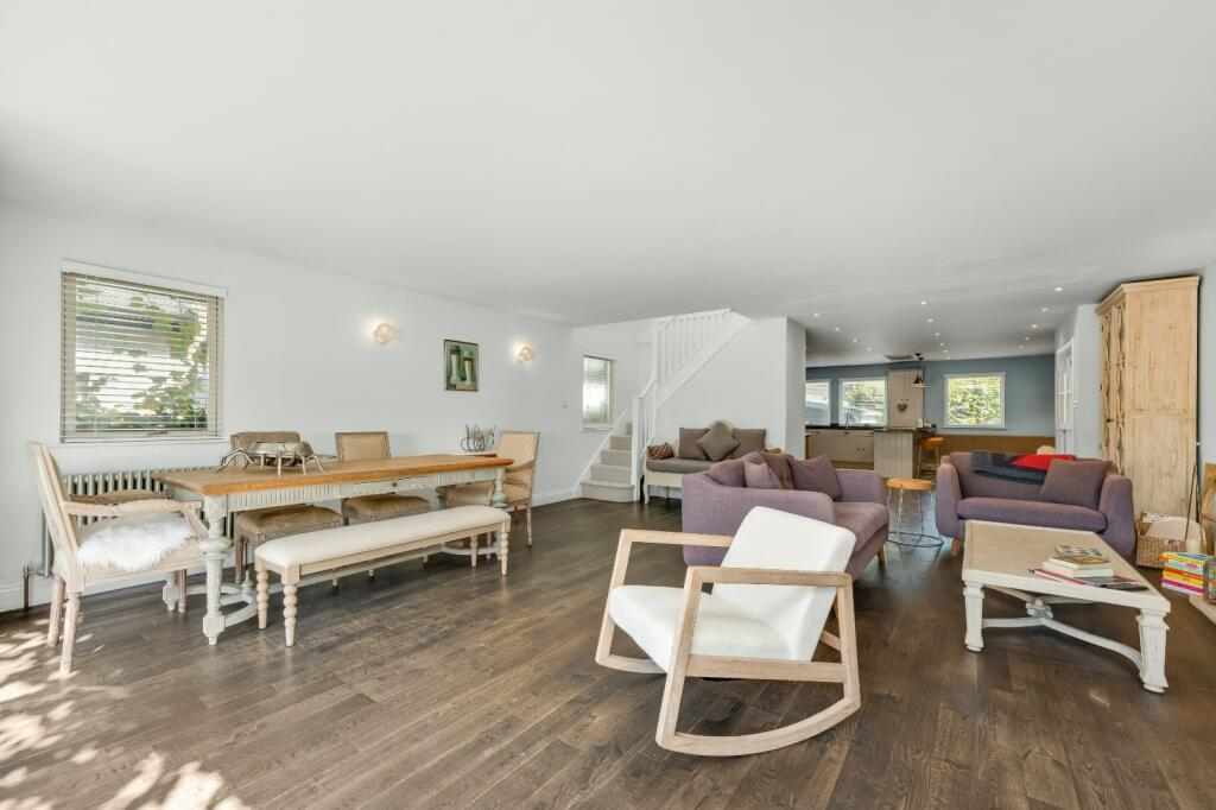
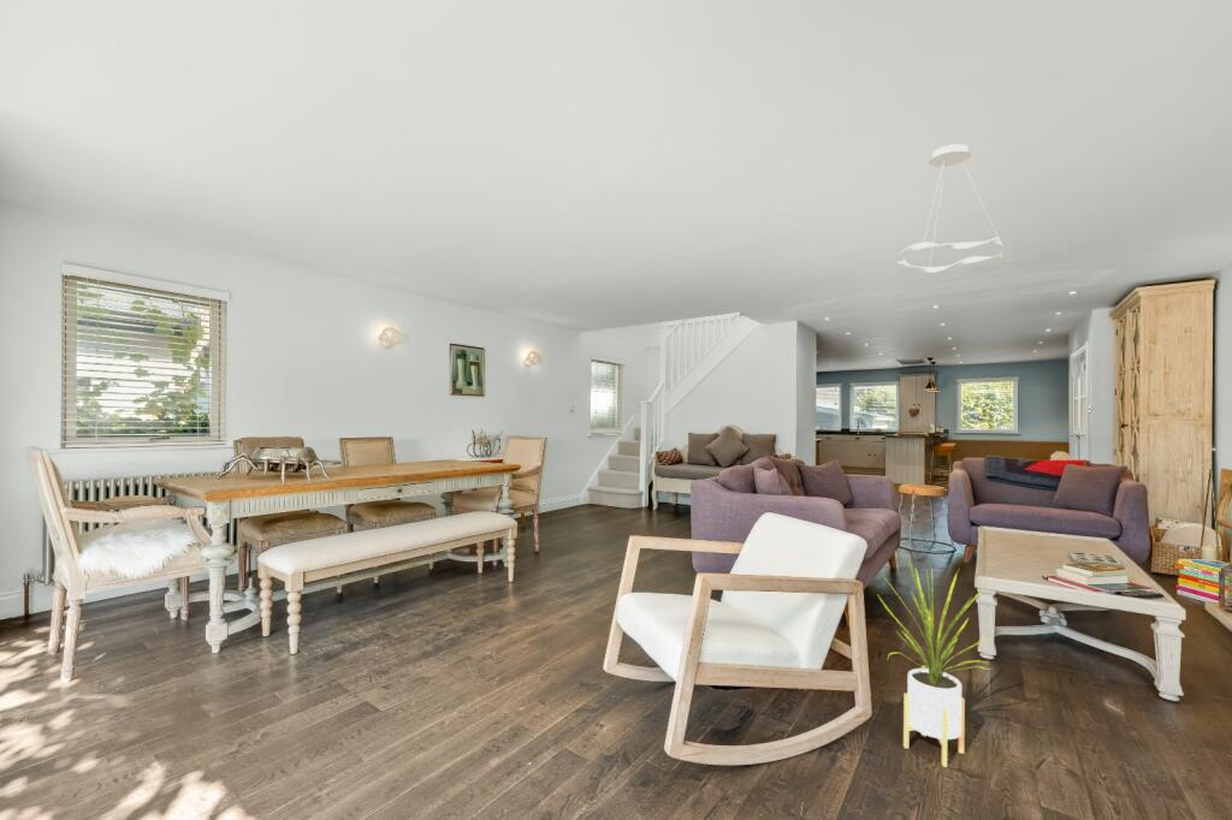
+ house plant (937, 656)
+ ceiling light (938, 204)
